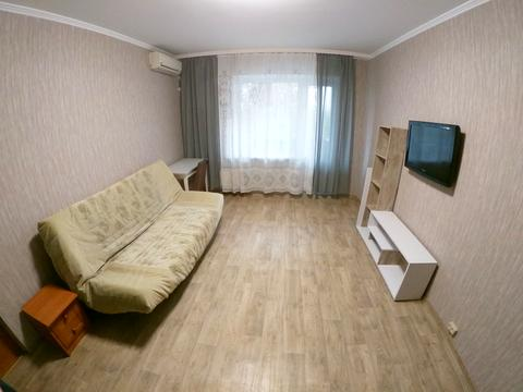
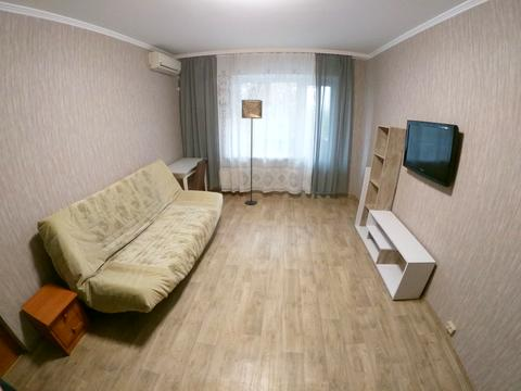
+ floor lamp (251, 154)
